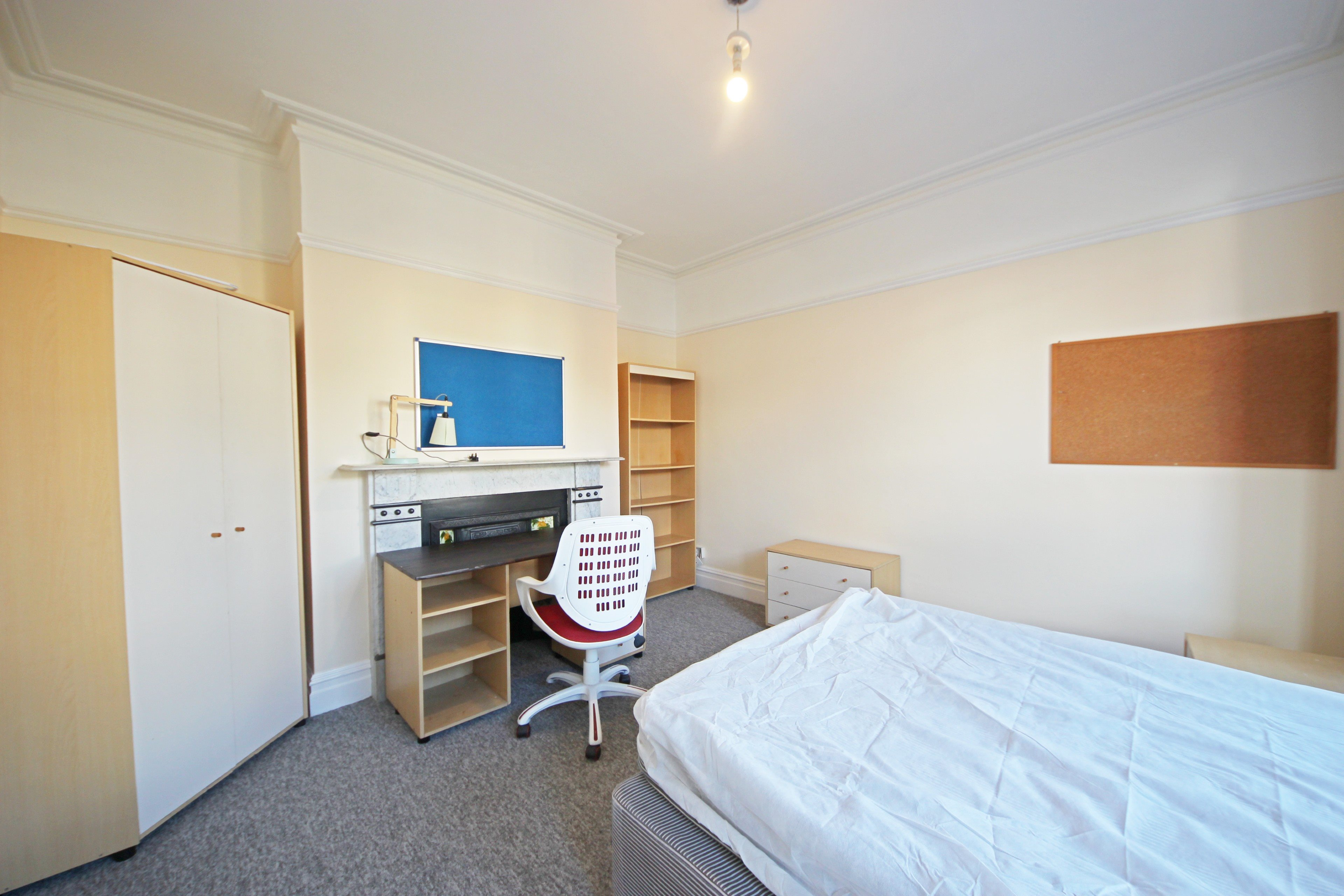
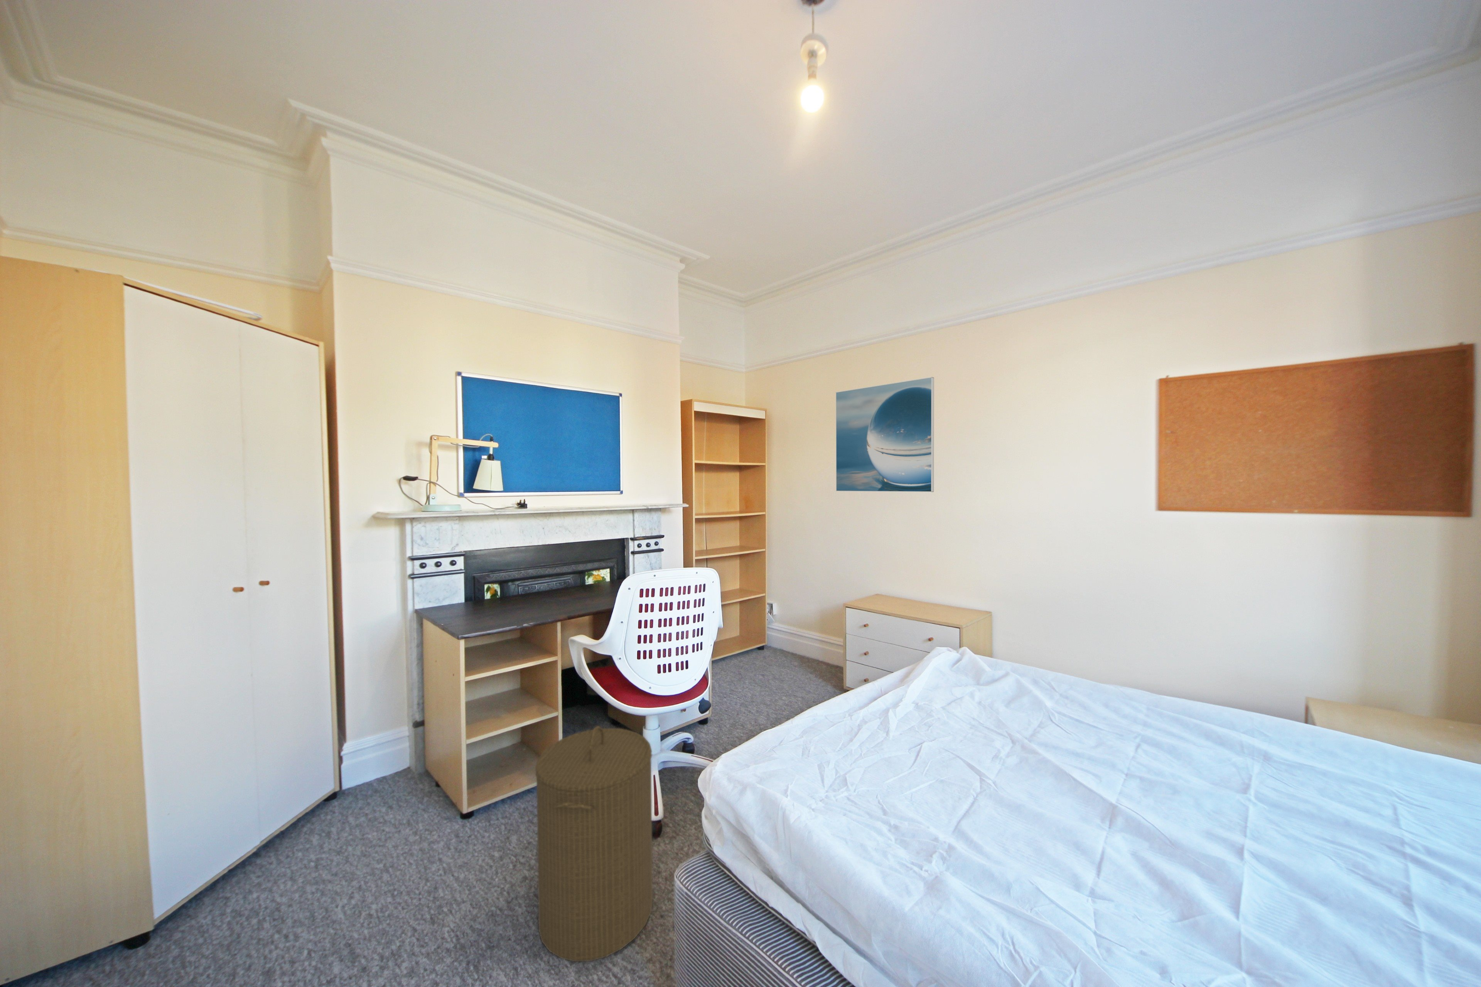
+ laundry hamper (596, 822)
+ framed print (882, 438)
